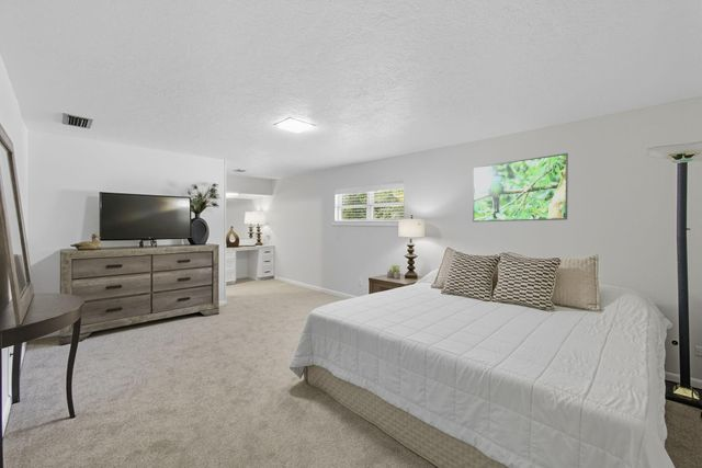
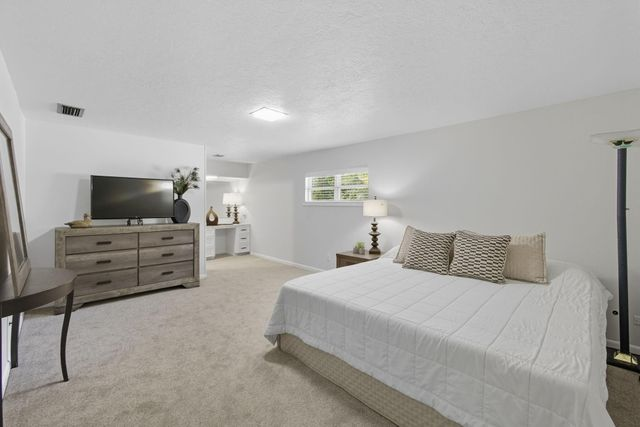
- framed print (516, 191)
